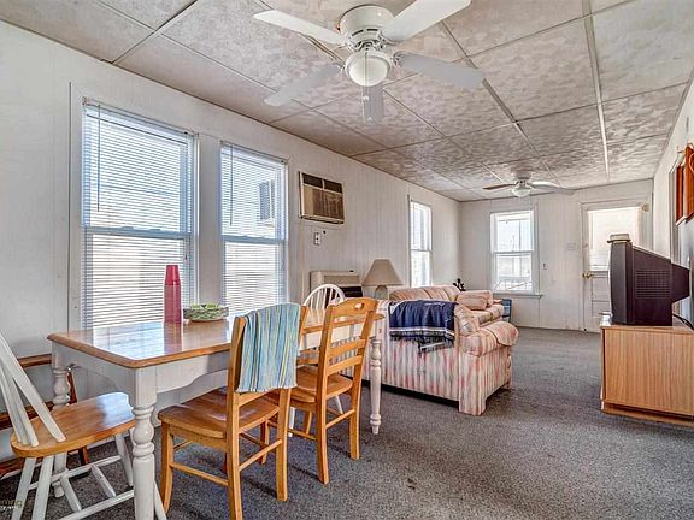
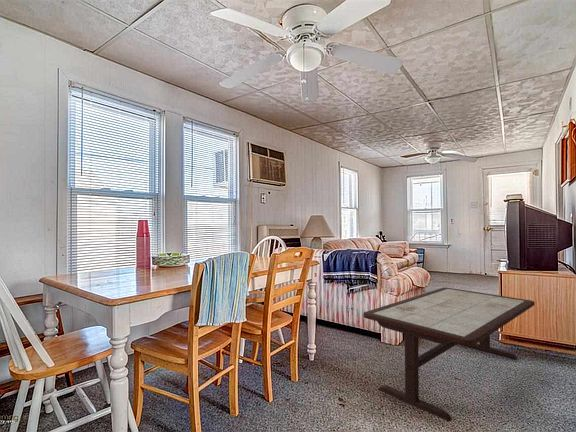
+ coffee table (454, 339)
